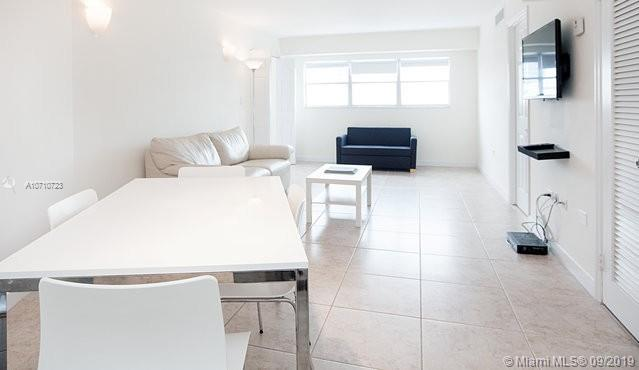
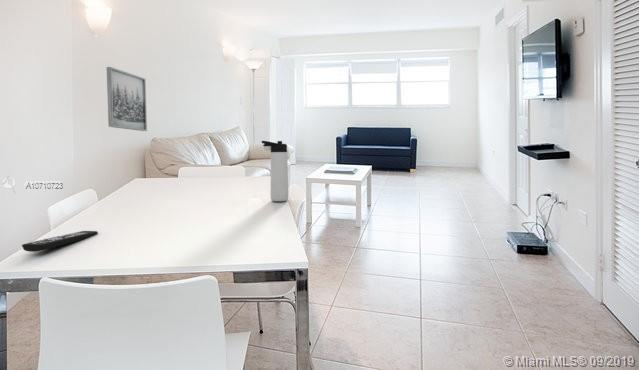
+ remote control (63, 240)
+ wall art (128, 101)
+ thermos bottle (275, 171)
